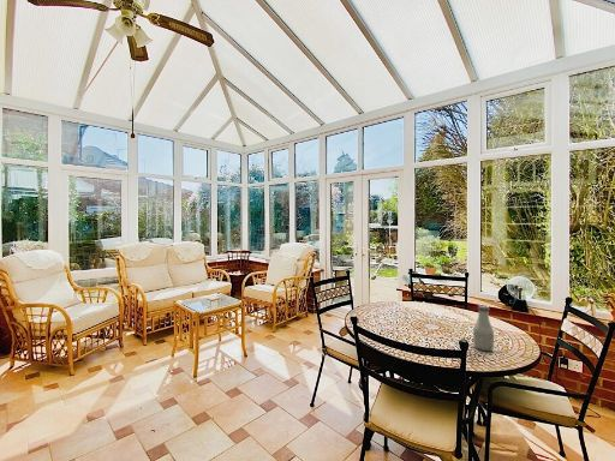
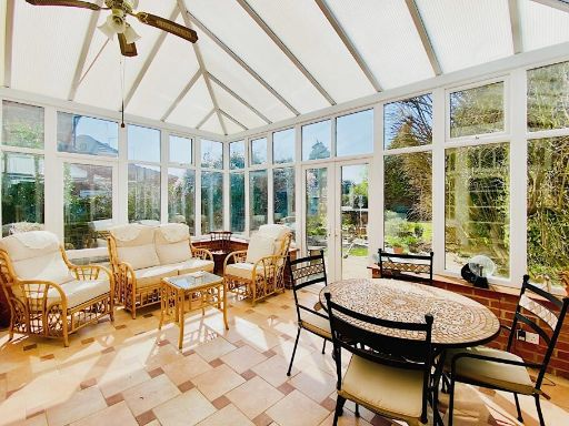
- bottle (483, 327)
